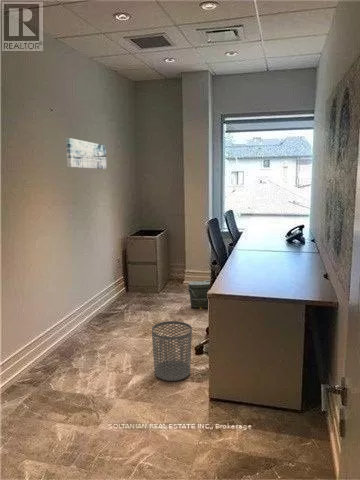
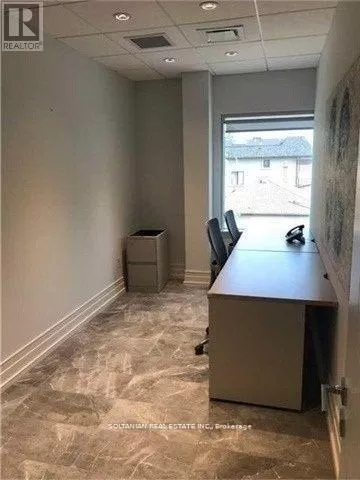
- bag (202, 294)
- wall art (88, 155)
- waste bin (172, 350)
